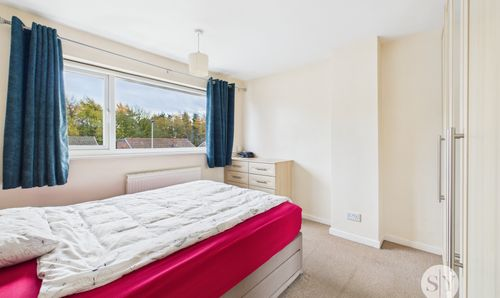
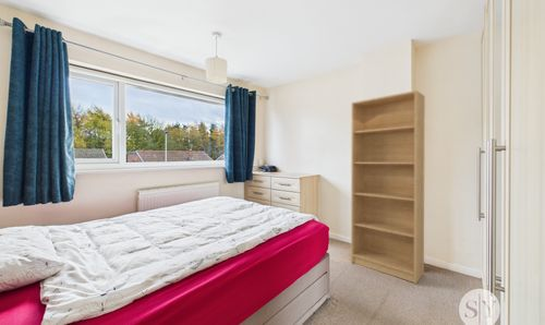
+ bookshelf (385, 183)
